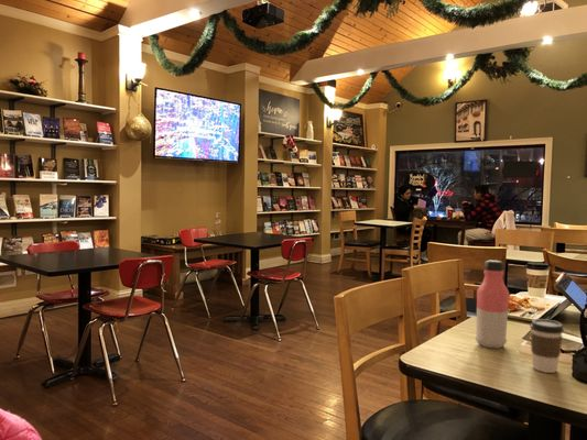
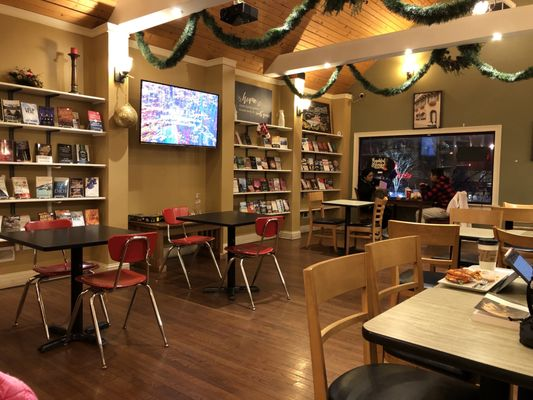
- water bottle (492, 302)
- coffee cup (545, 345)
